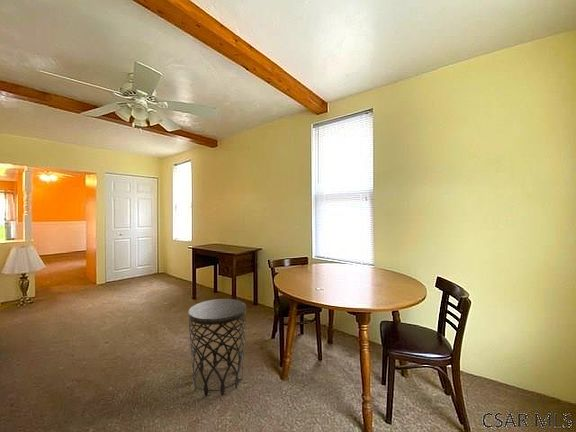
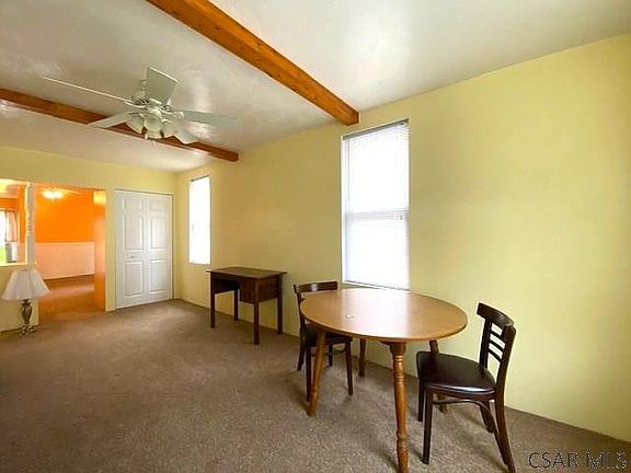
- side table (218, 343)
